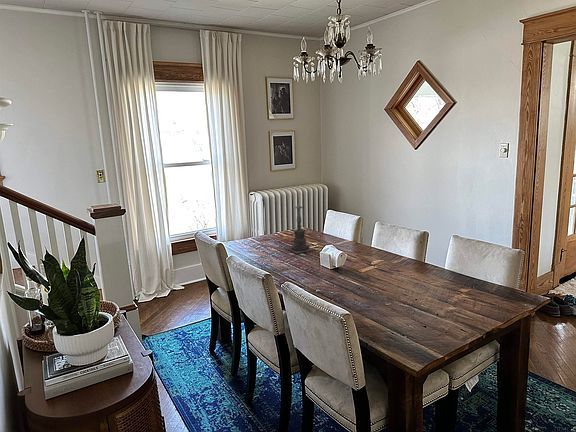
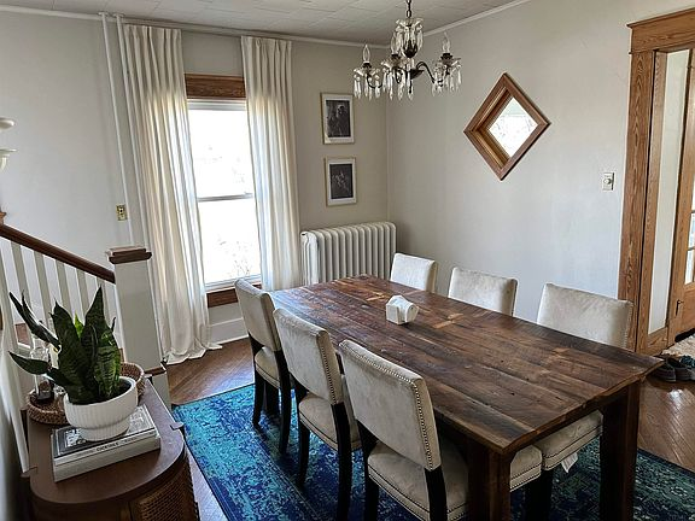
- candle holder (298, 224)
